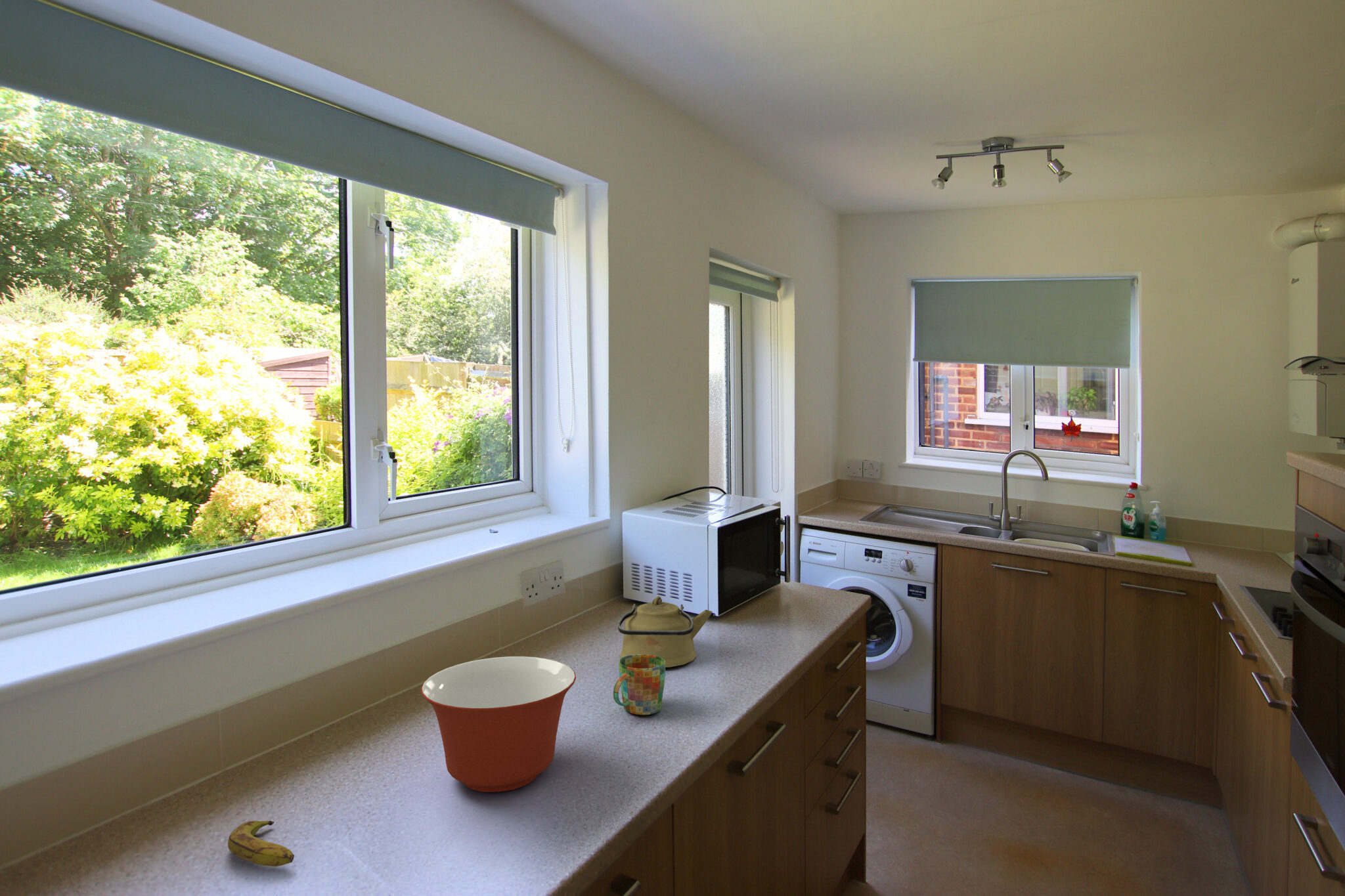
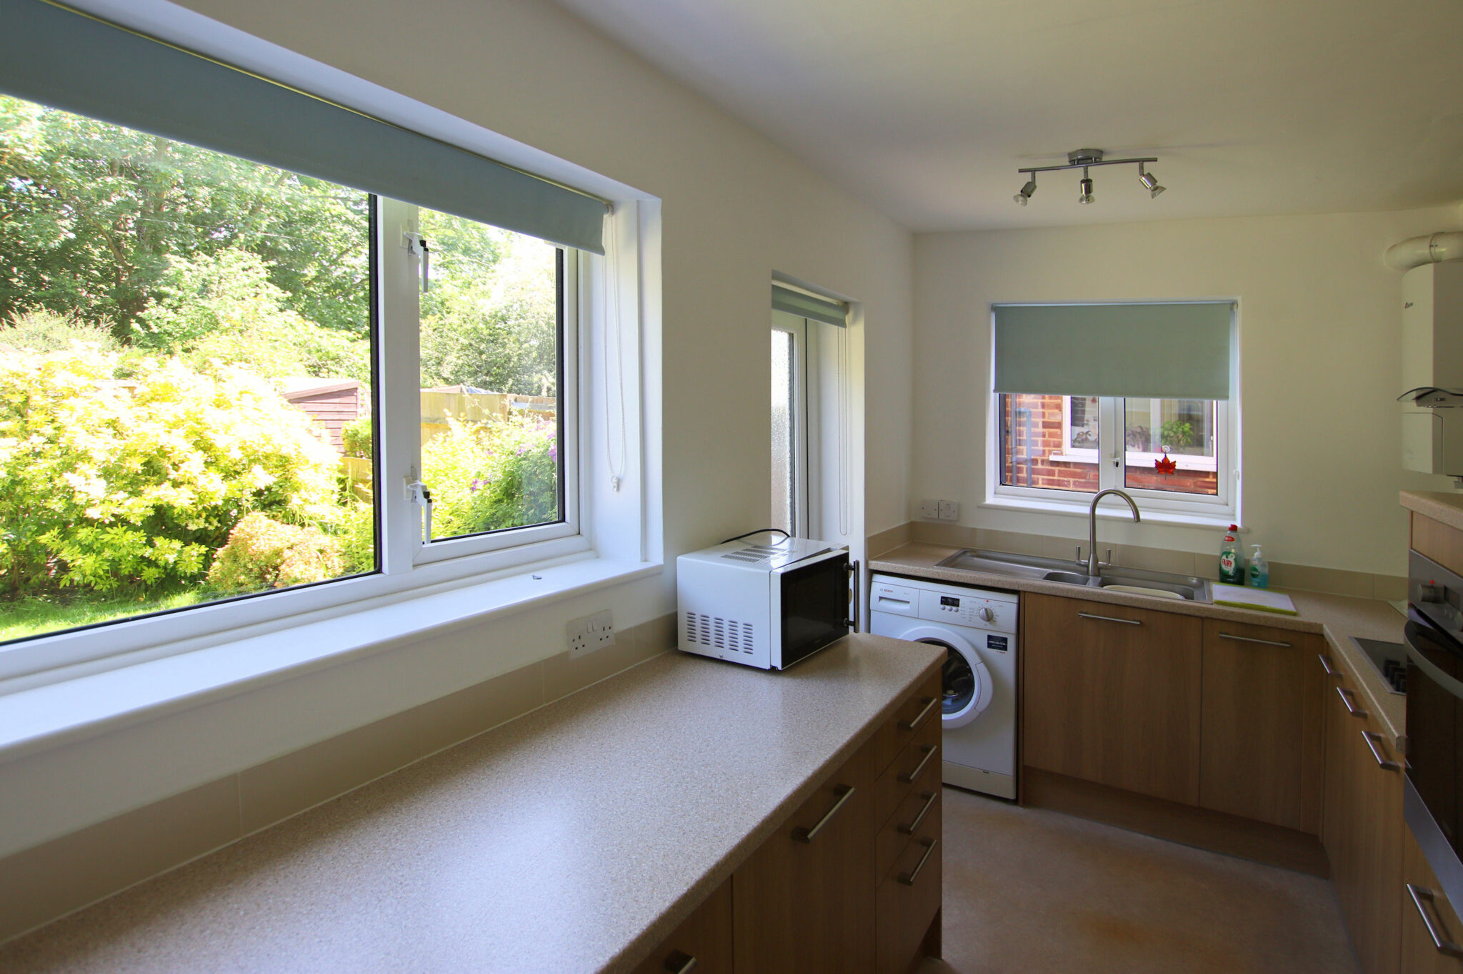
- banana (265, 842)
- mixing bowl (500, 727)
- kettle (666, 626)
- mug (636, 687)
